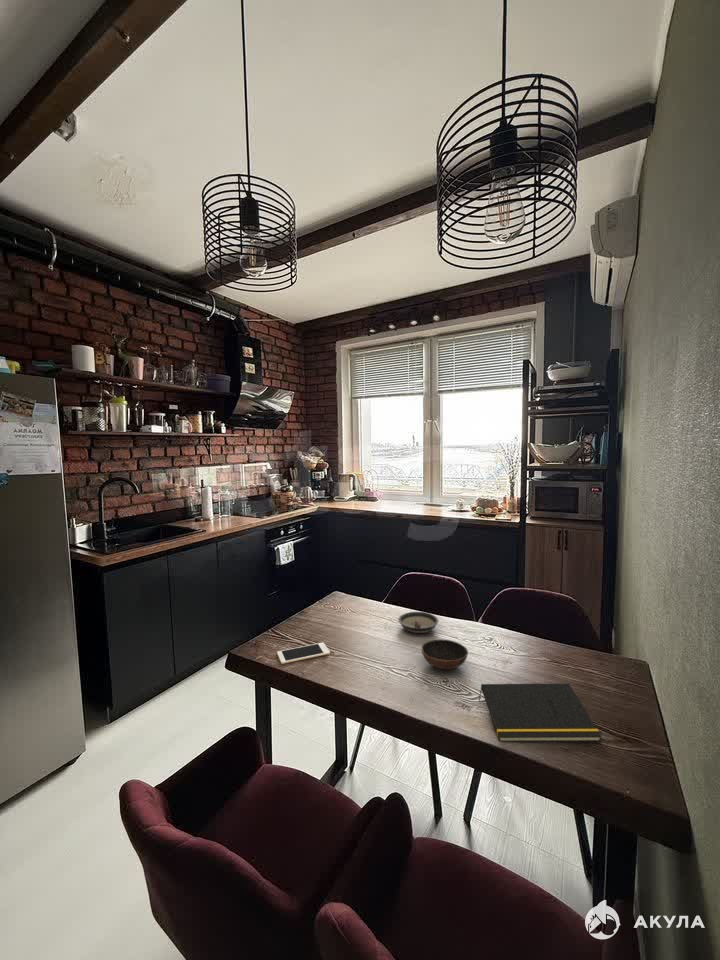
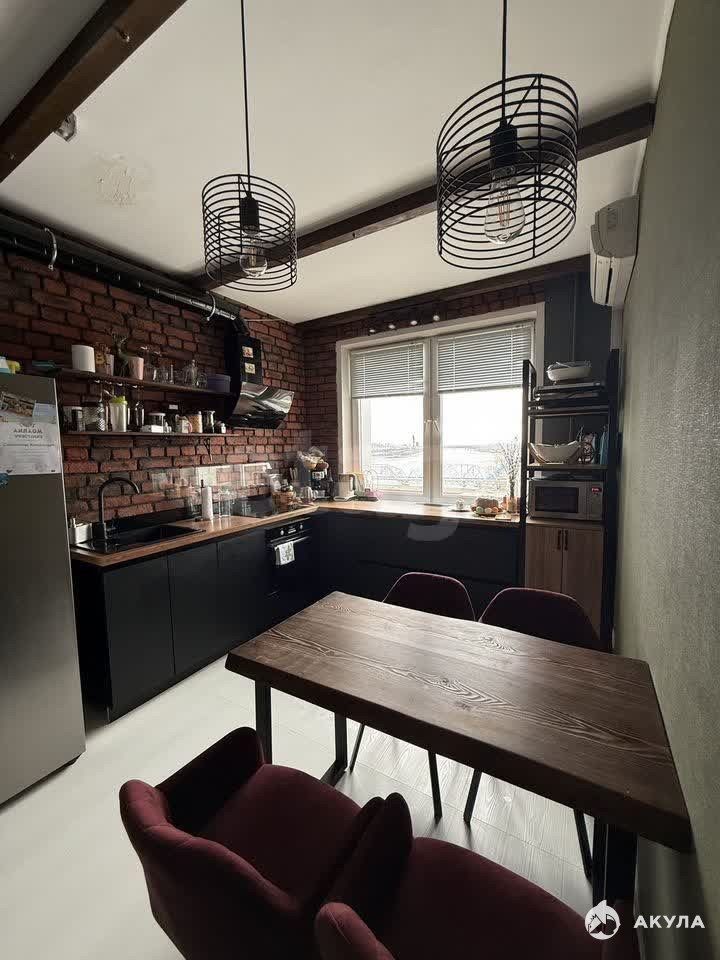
- bowl (444, 656)
- cell phone (303, 652)
- saucer (418, 624)
- notepad (536, 710)
